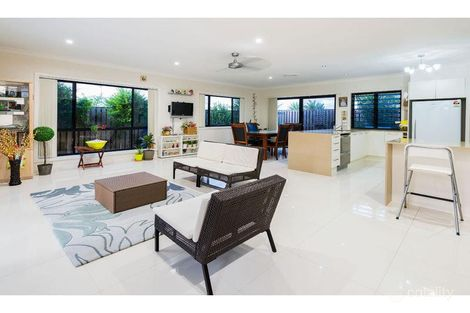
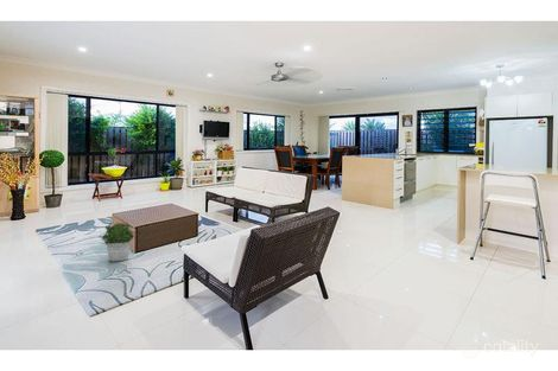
+ potted plant (116, 239)
